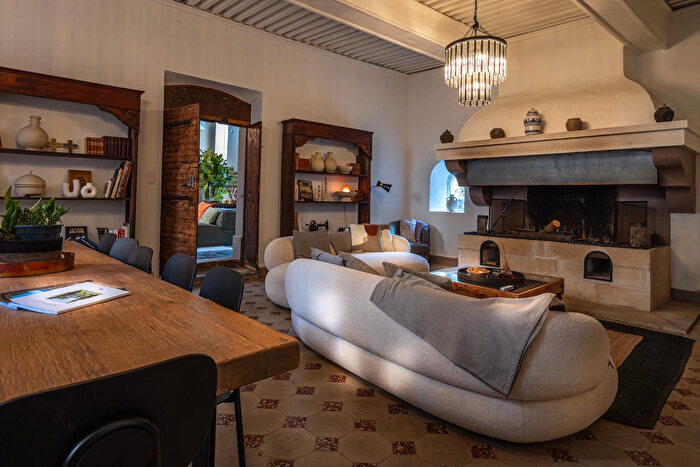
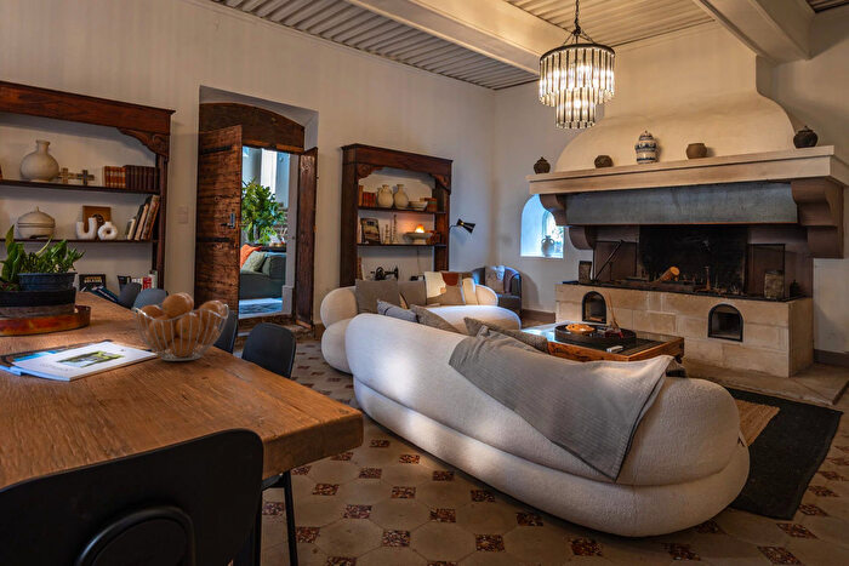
+ fruit basket (182, 325)
